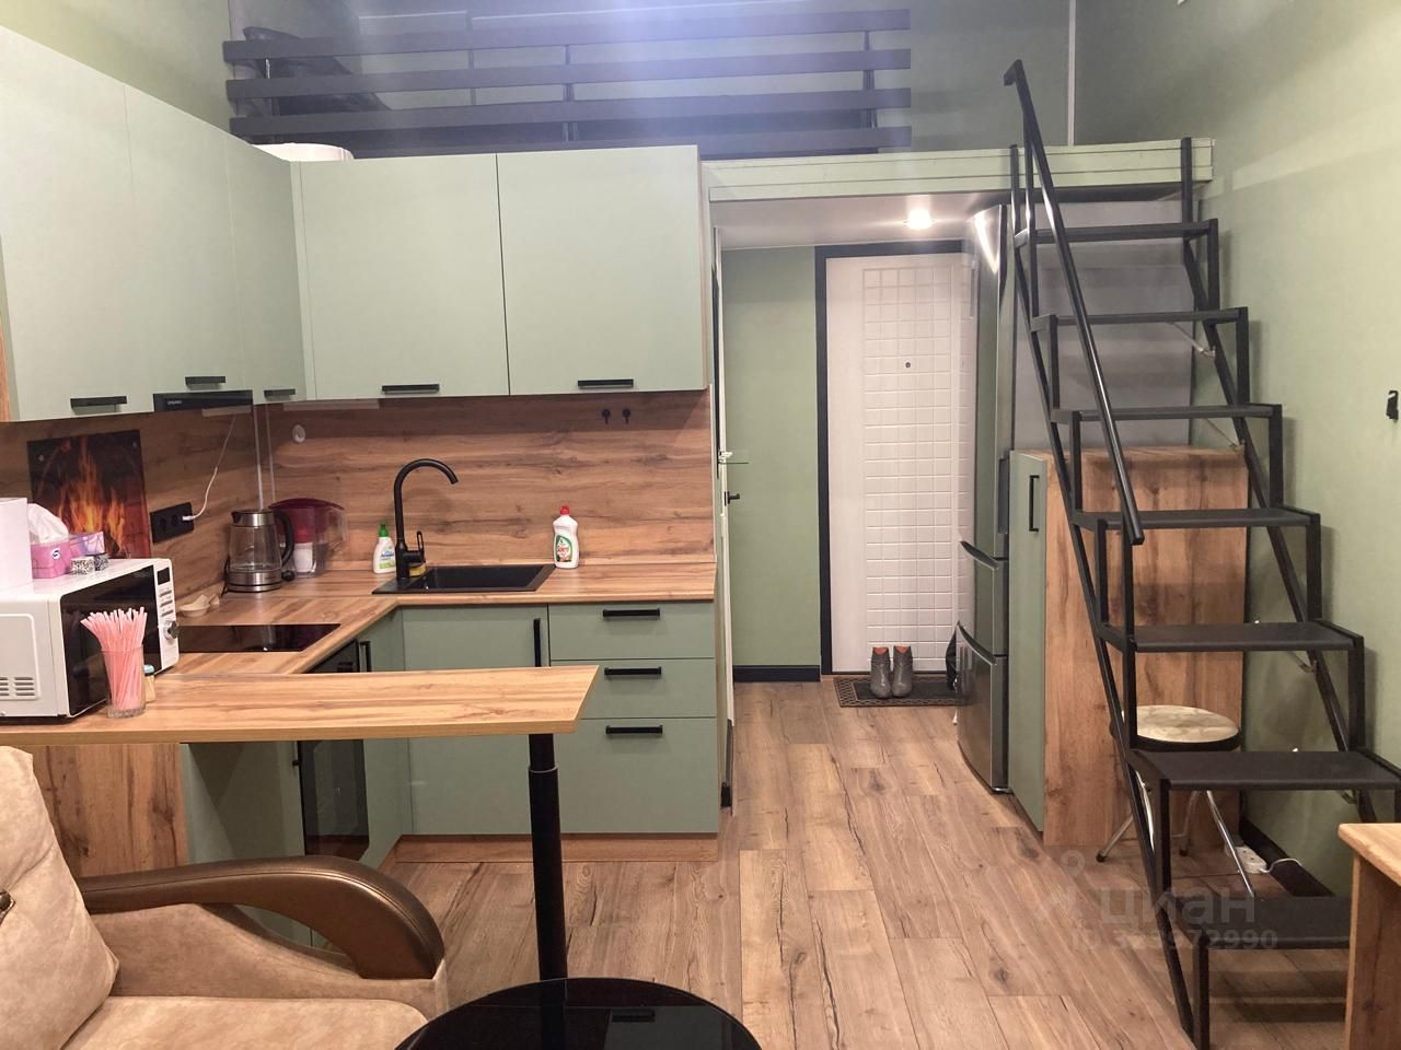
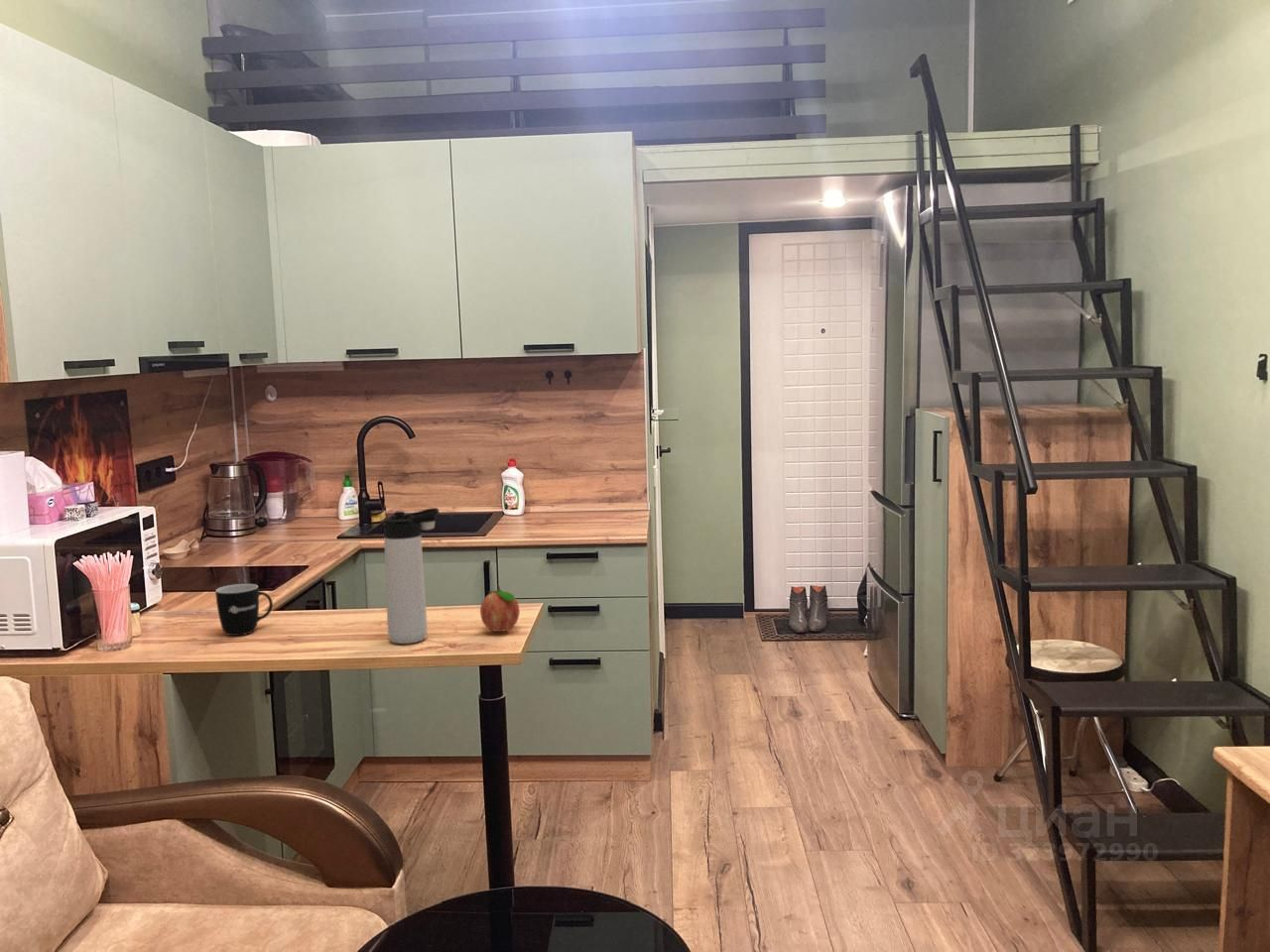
+ thermos bottle (414, 574)
+ fruit (499, 608)
+ mug (245, 609)
